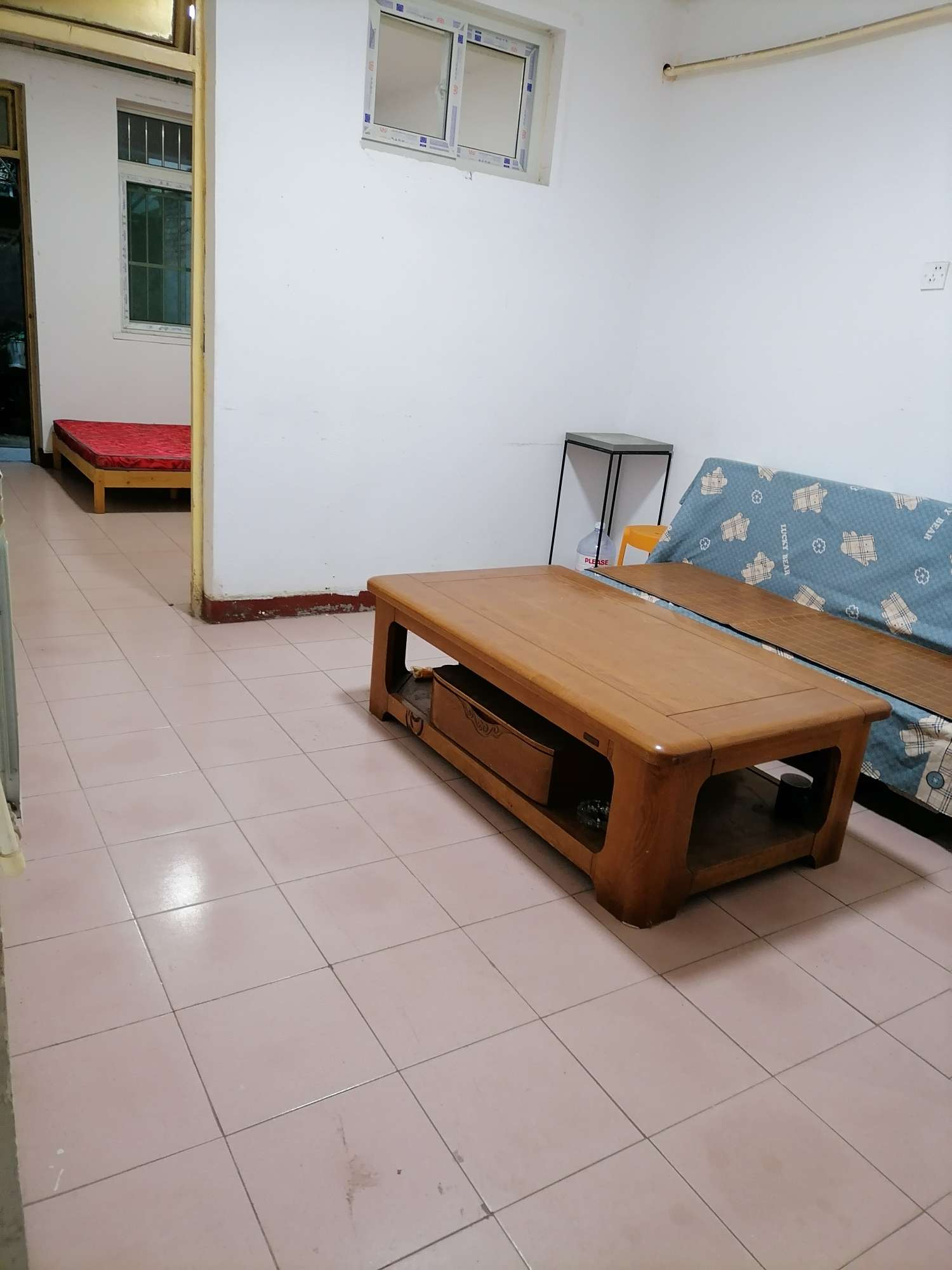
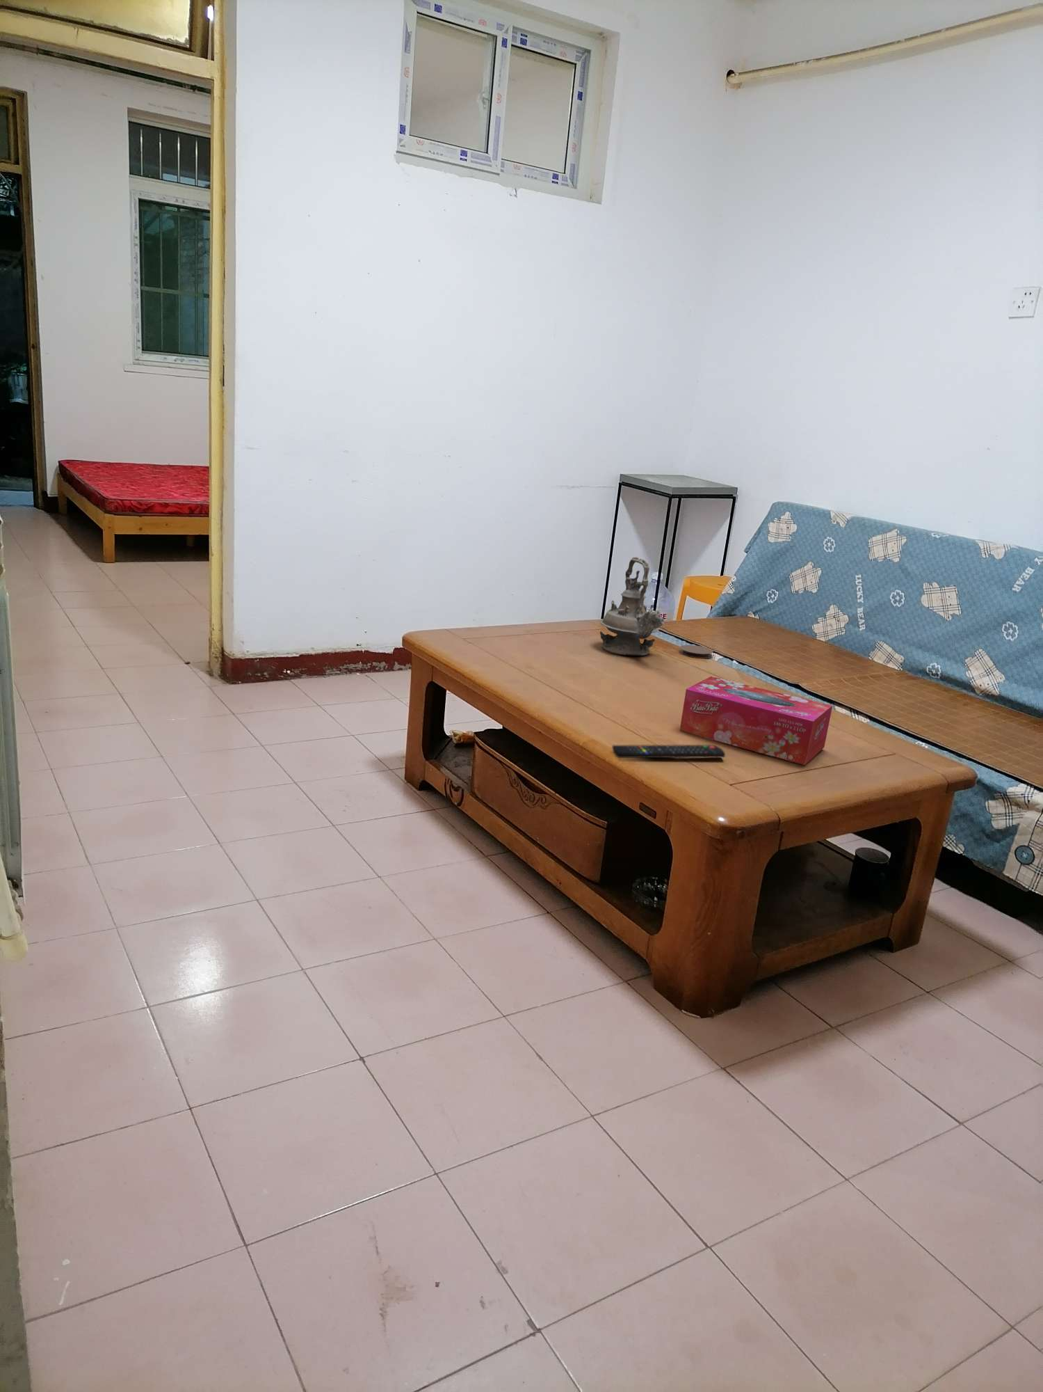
+ tissue box (755, 718)
+ remote control (669, 752)
+ coaster (696, 651)
+ teapot (641, 609)
